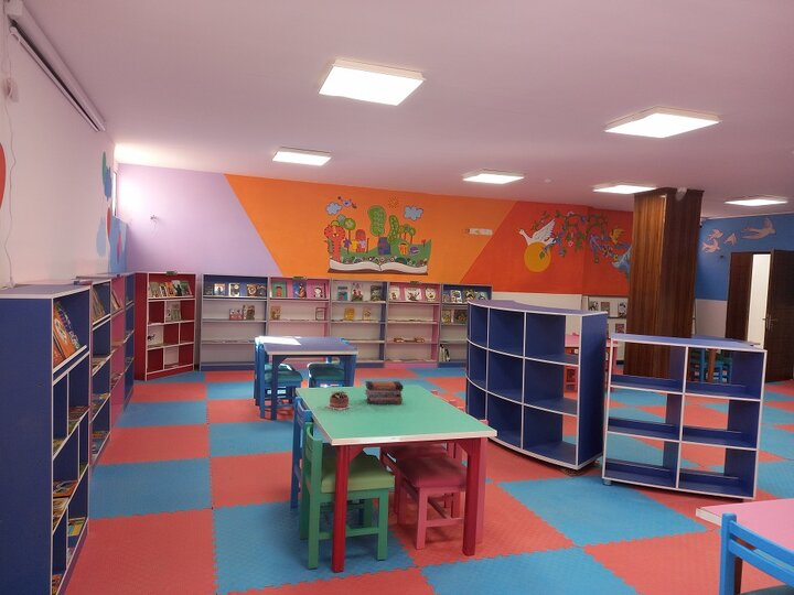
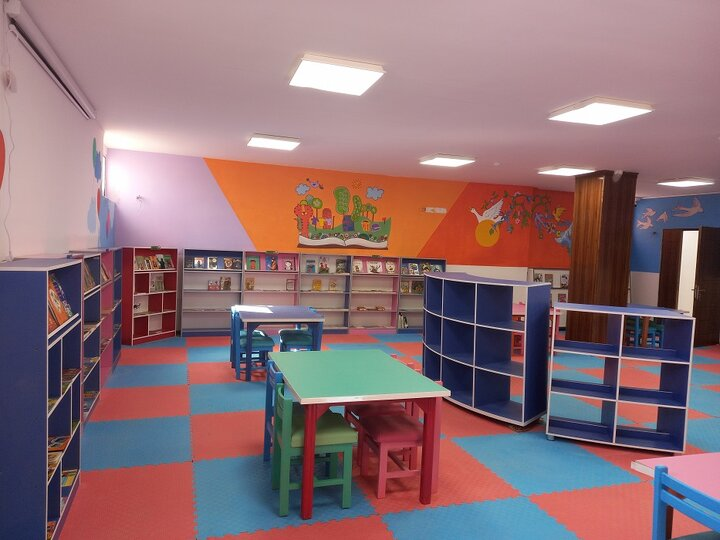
- succulent plant (339, 398)
- book stack (383, 392)
